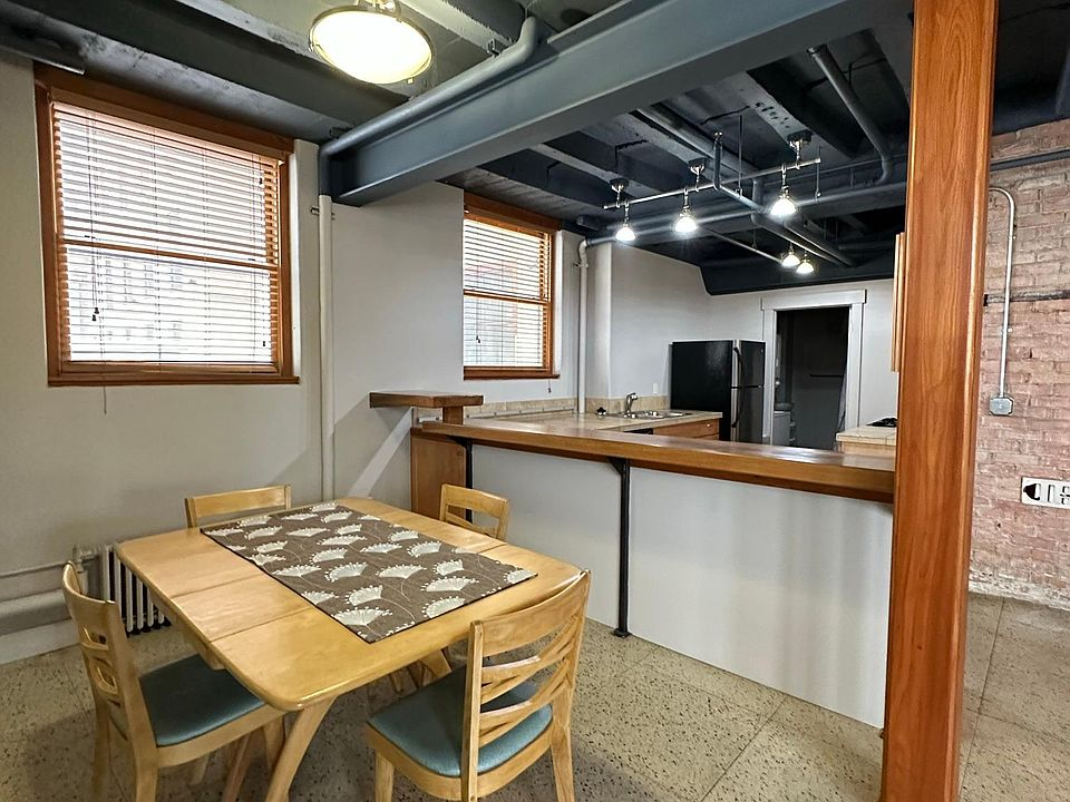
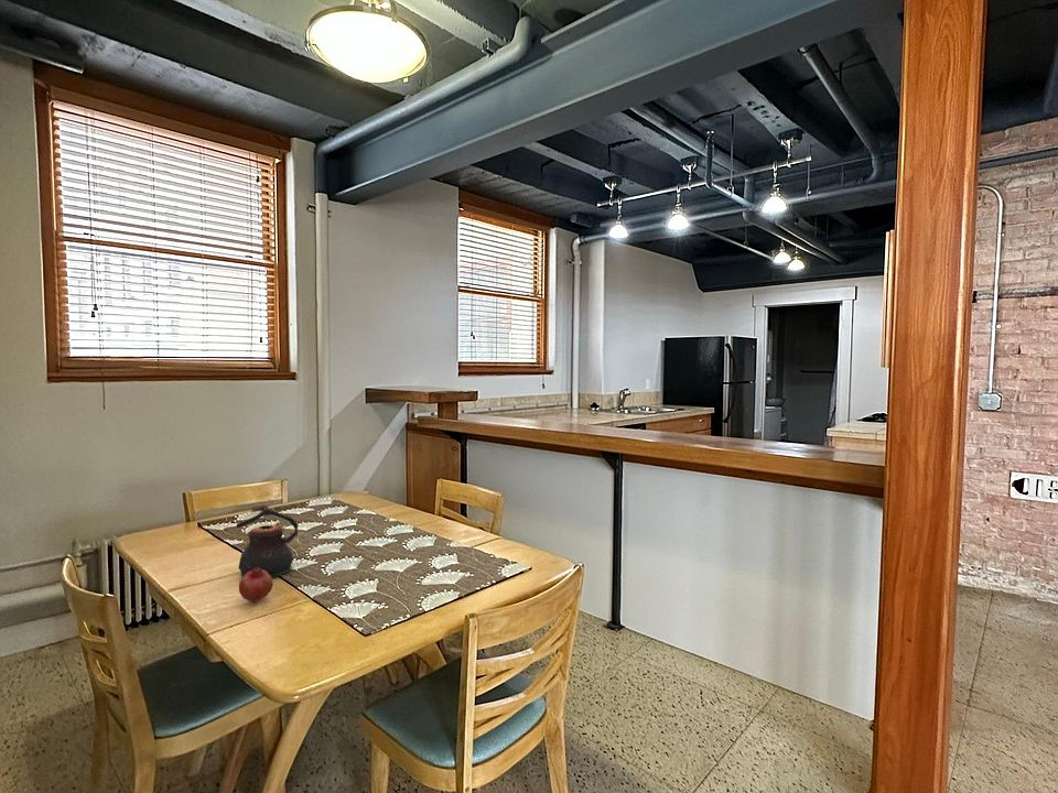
+ teapot (268, 539)
+ fruit (256, 583)
